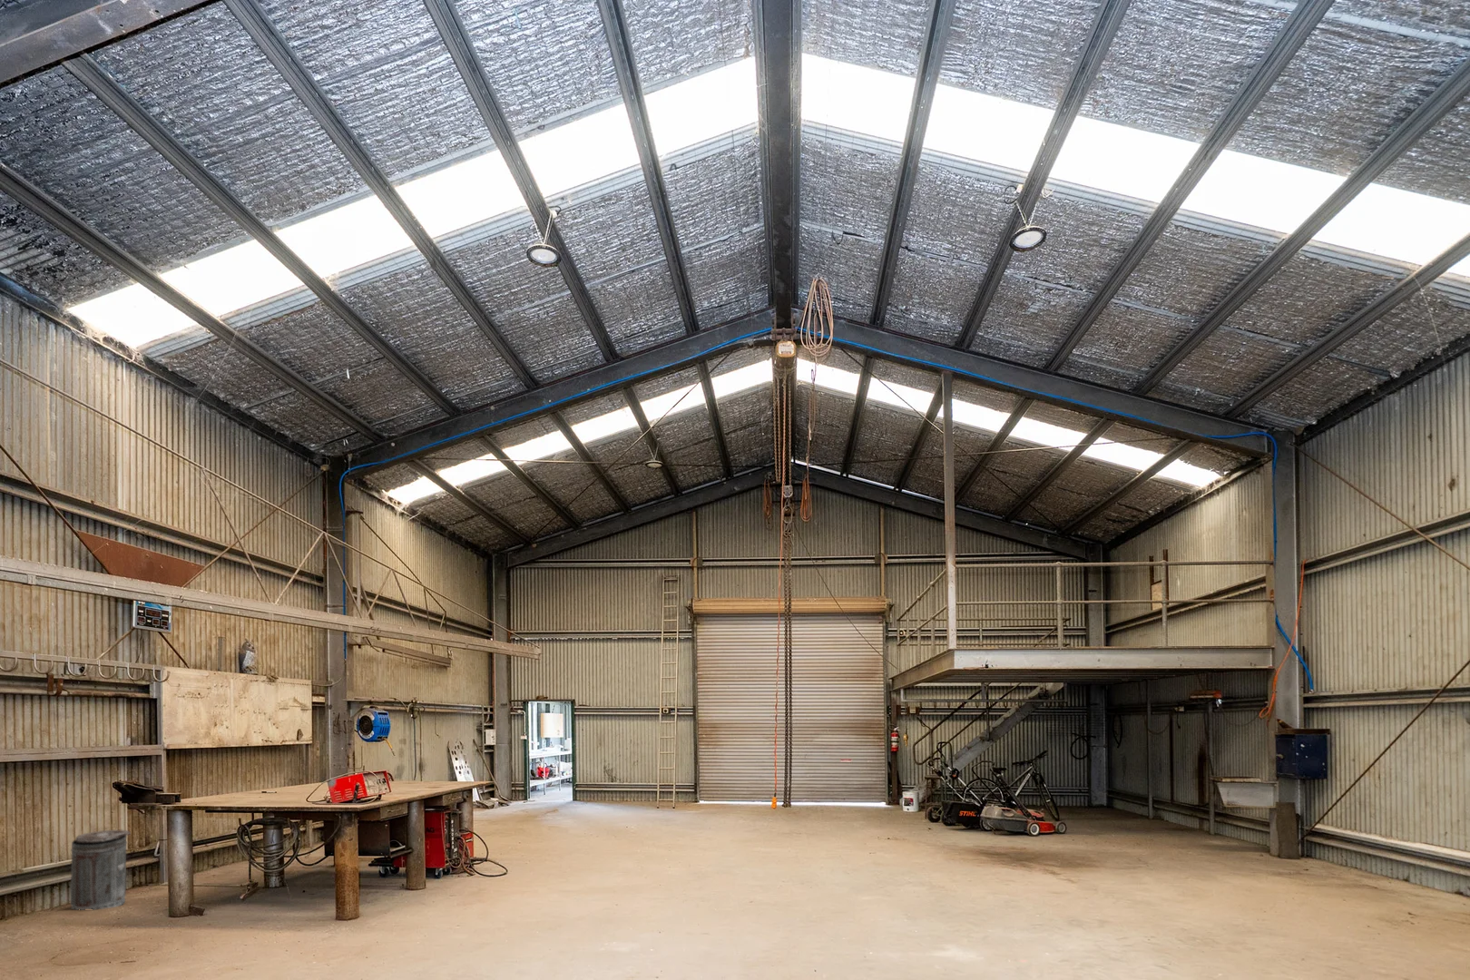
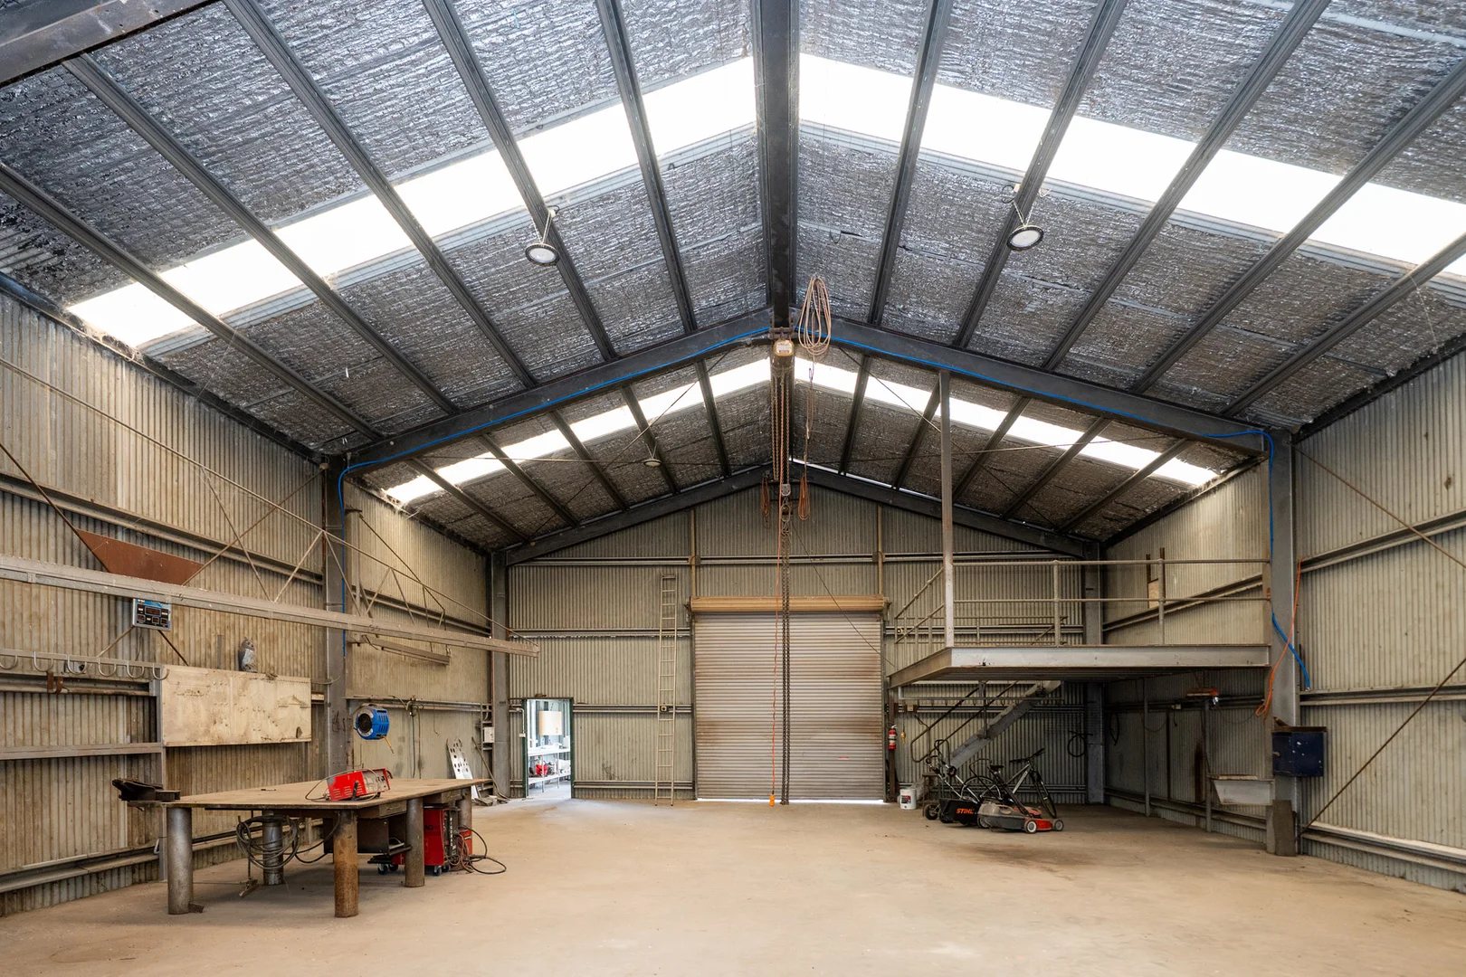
- trash can lid (100, 868)
